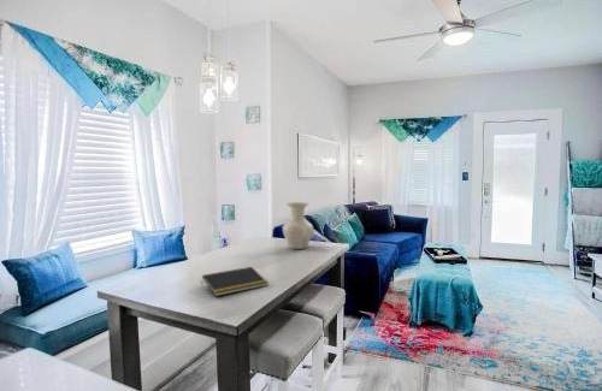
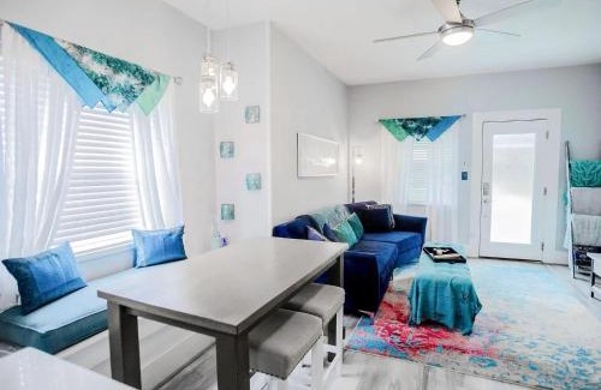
- notepad (235, 279)
- vase (297, 225)
